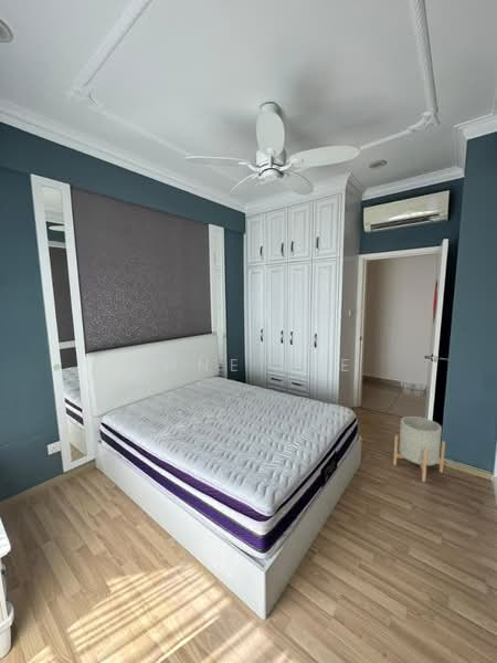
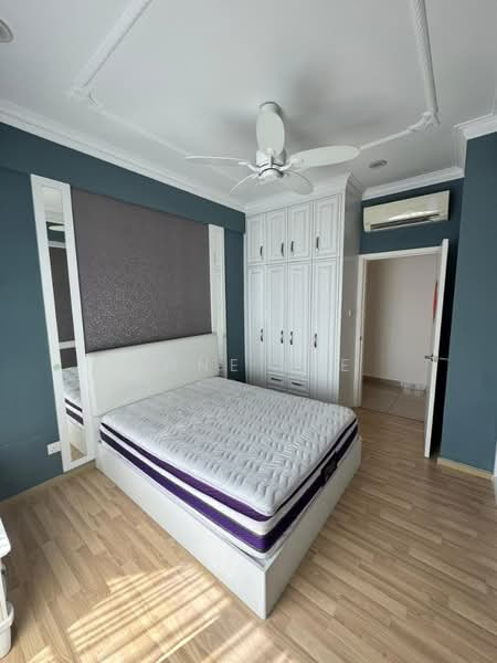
- planter (419, 445)
